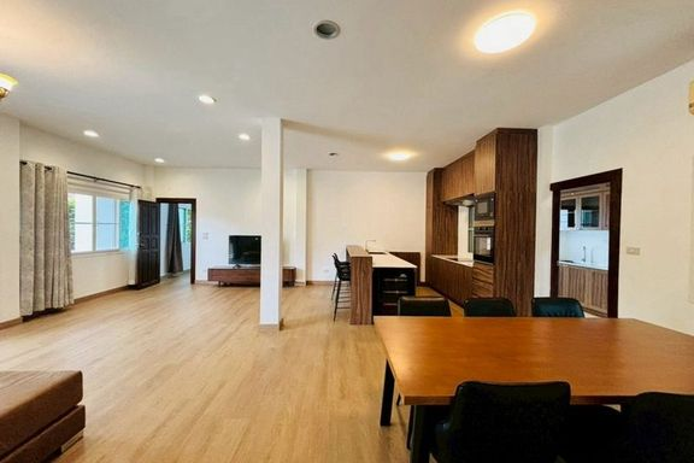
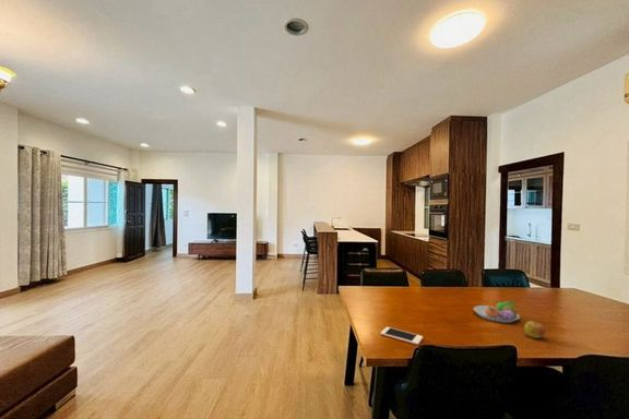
+ apple (534, 328)
+ cell phone (401, 335)
+ fruit bowl (497, 308)
